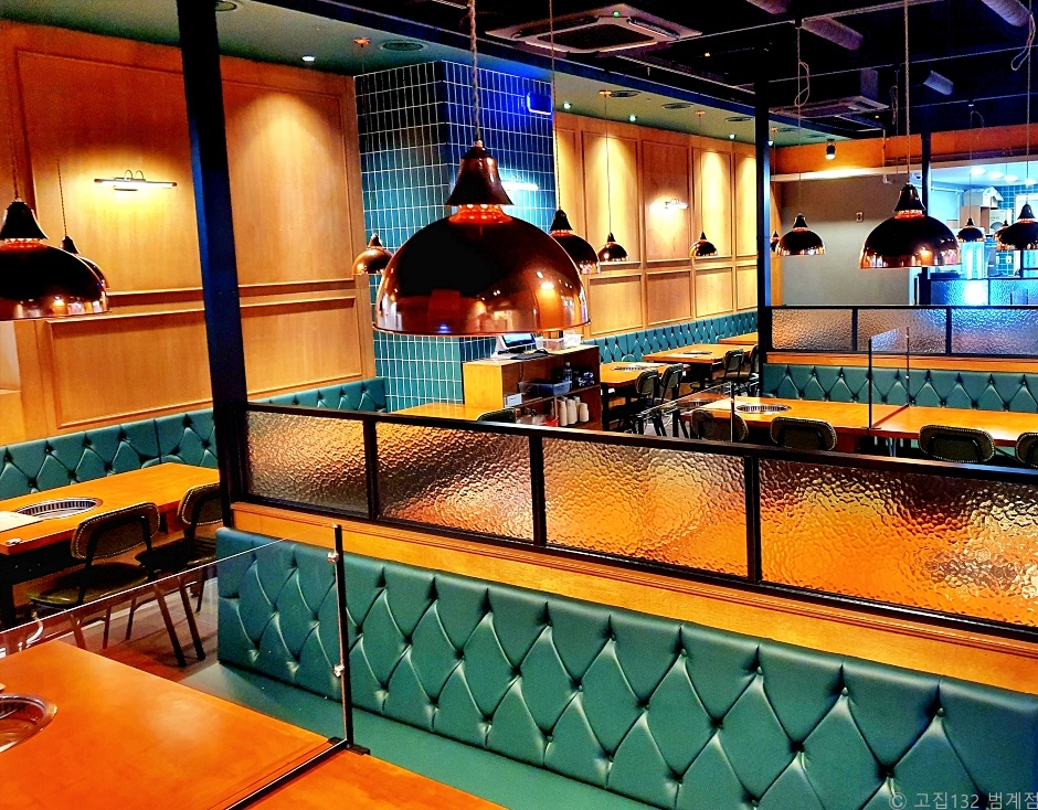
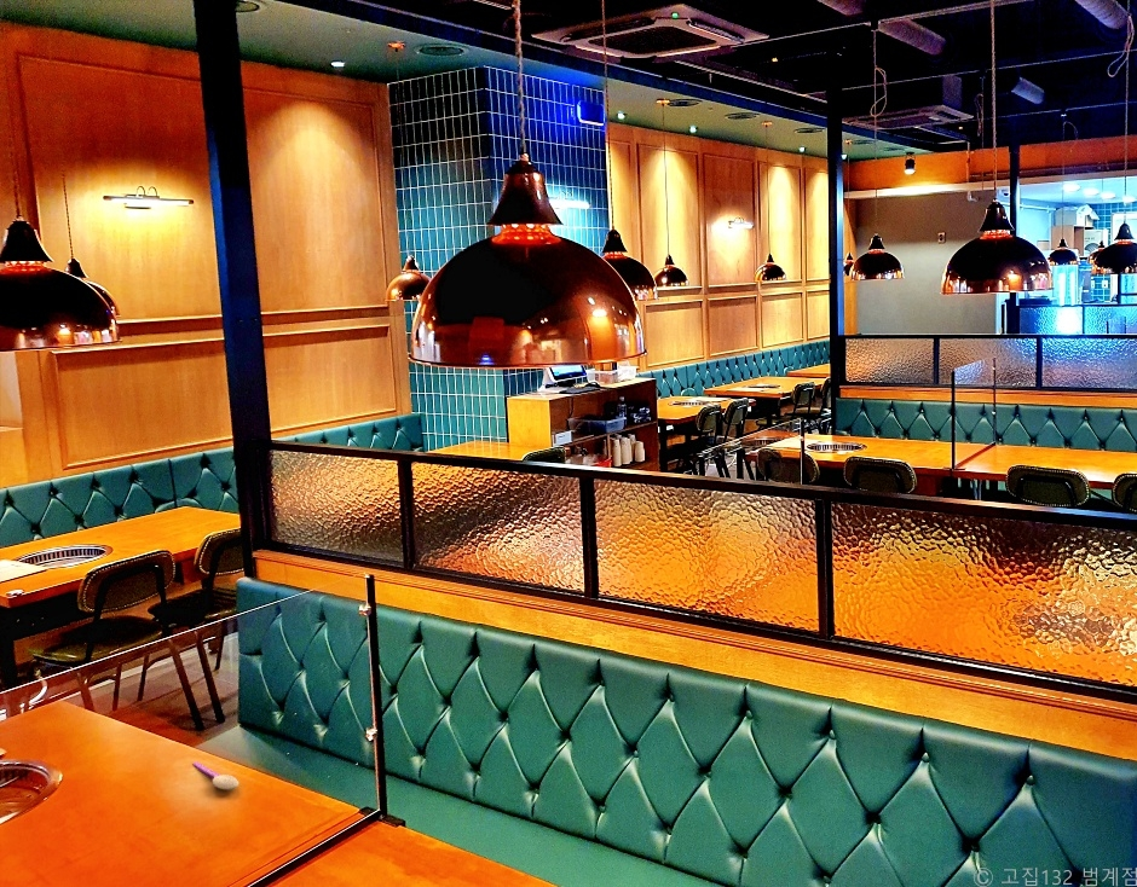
+ spoon (213, 773)
